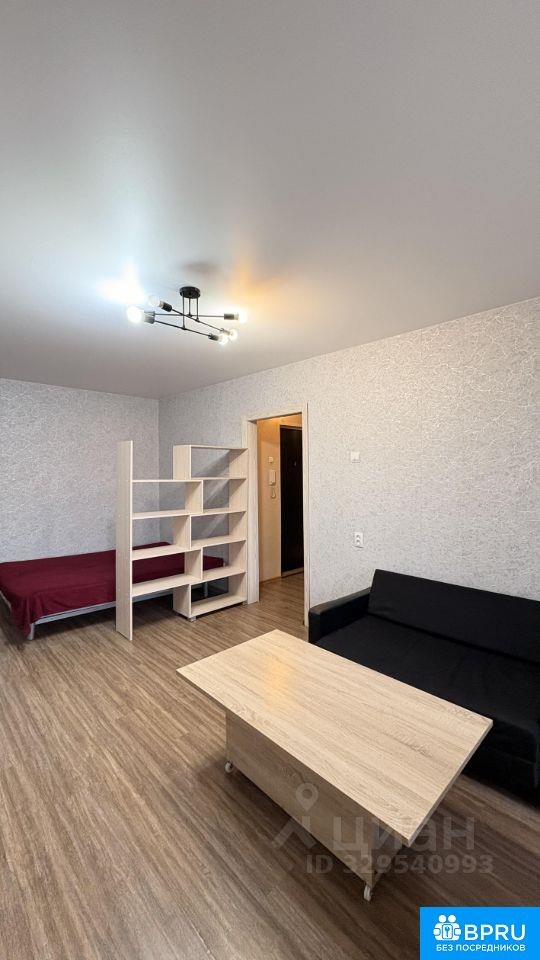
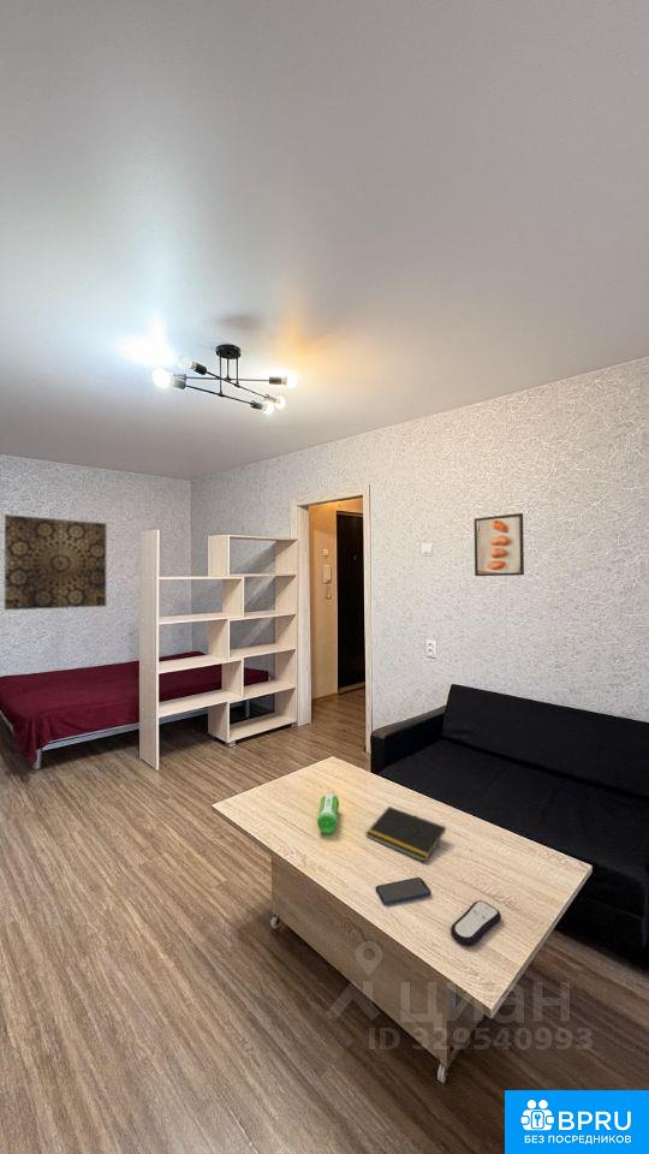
+ smartphone (403, 890)
+ notepad (405, 832)
+ speaker (328, 811)
+ wall art (58, 563)
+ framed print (498, 546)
+ remote control (475, 922)
